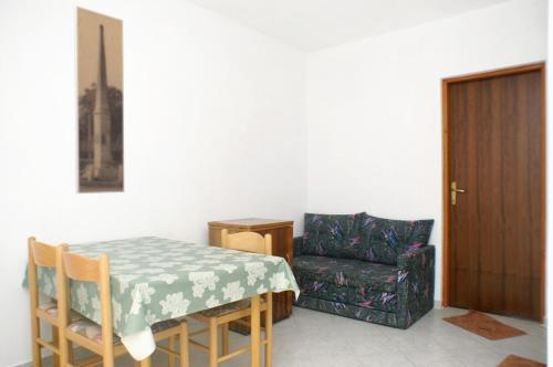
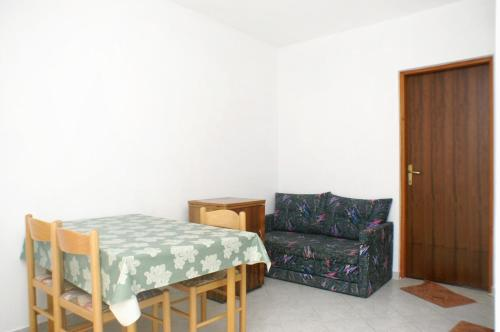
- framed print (100, 103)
